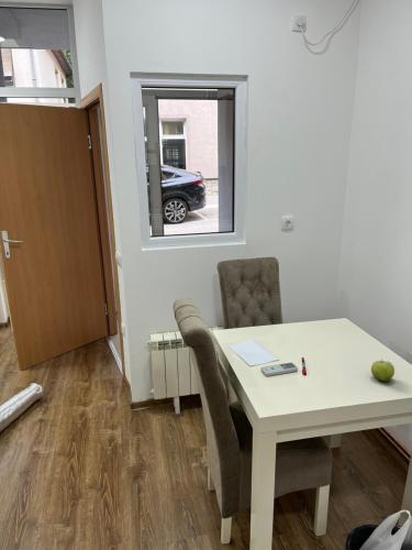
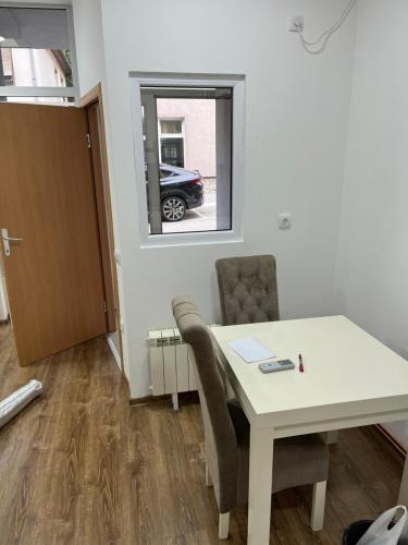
- fruit (382, 370)
